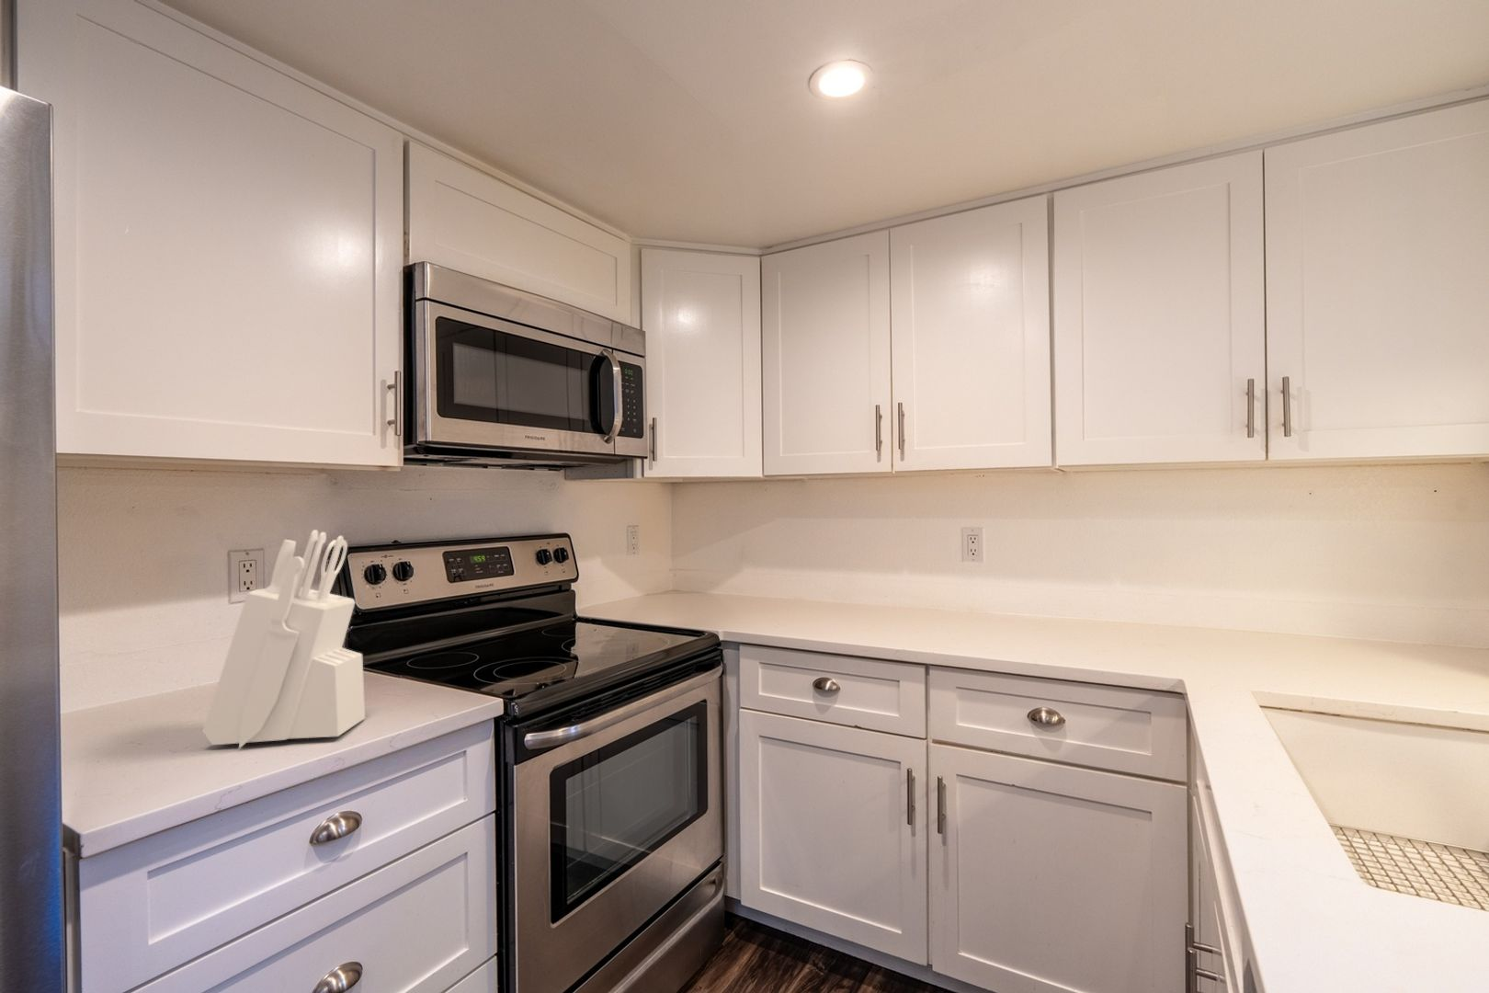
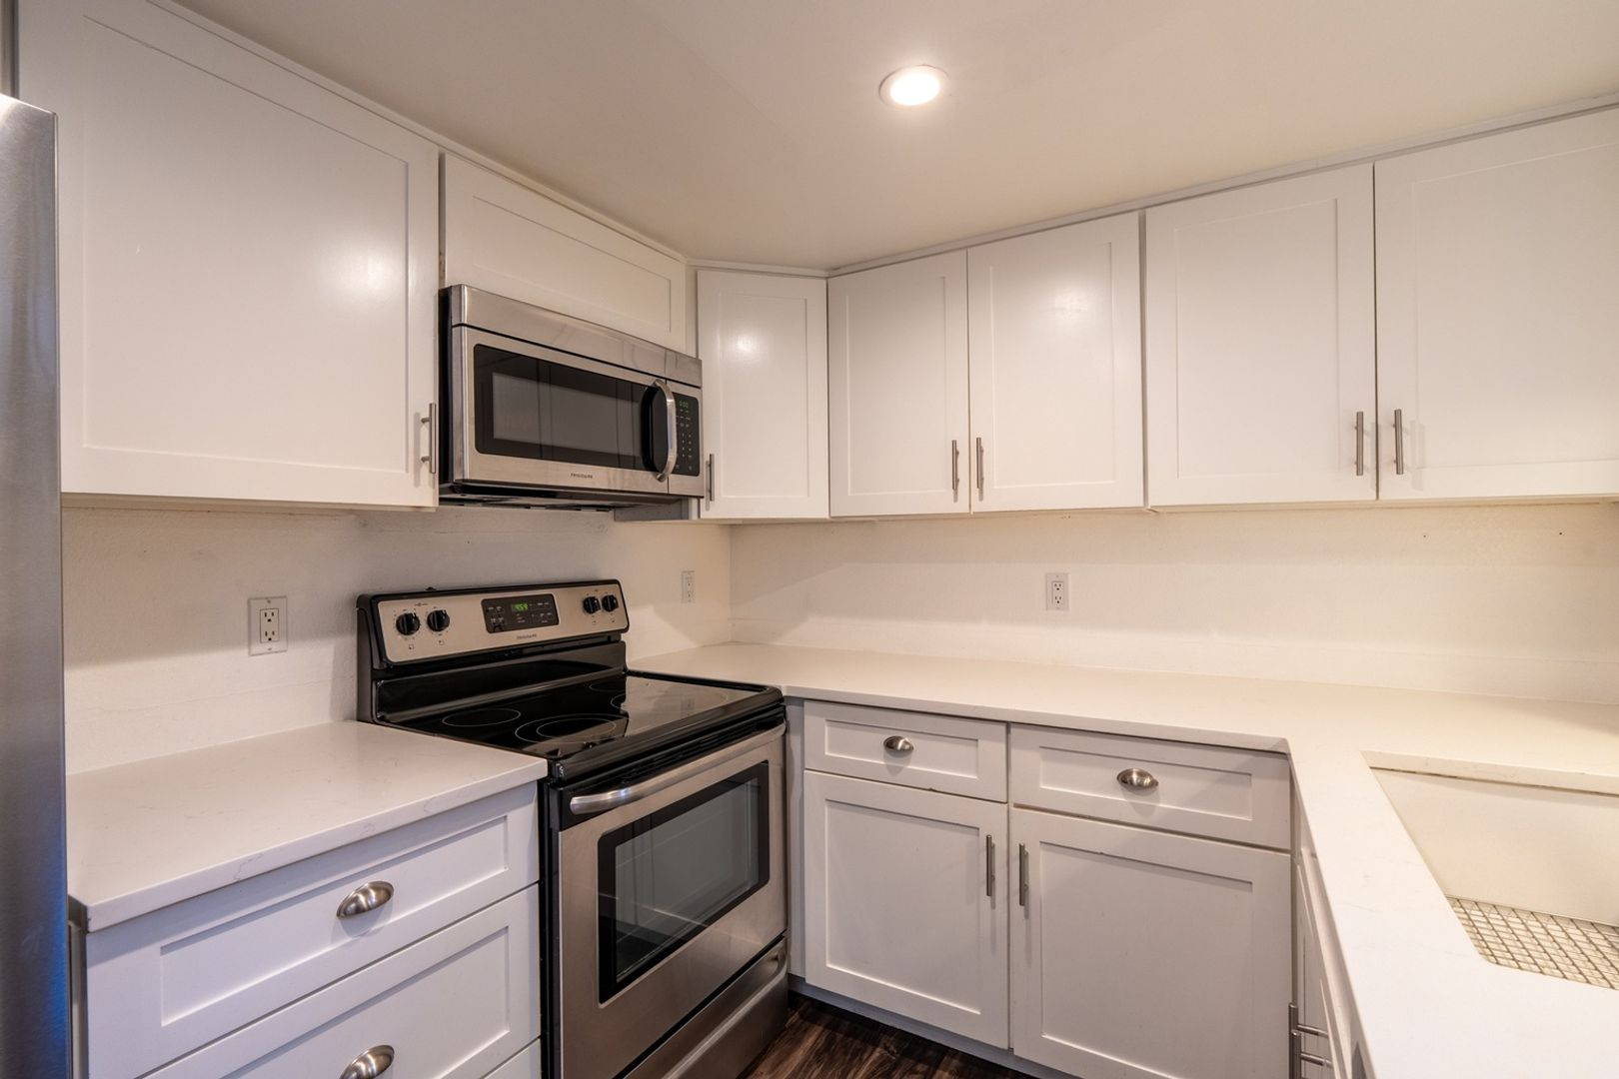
- knife block (289, 631)
